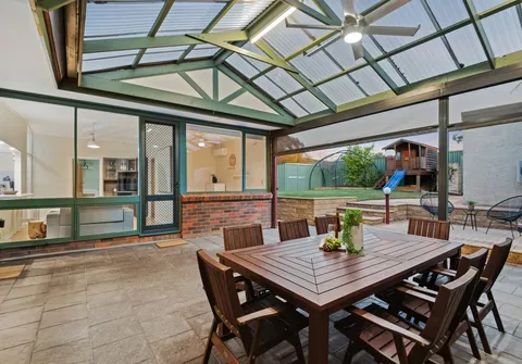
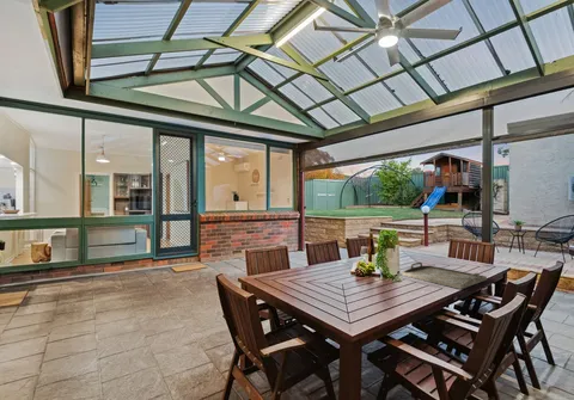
+ serving tray (442, 272)
